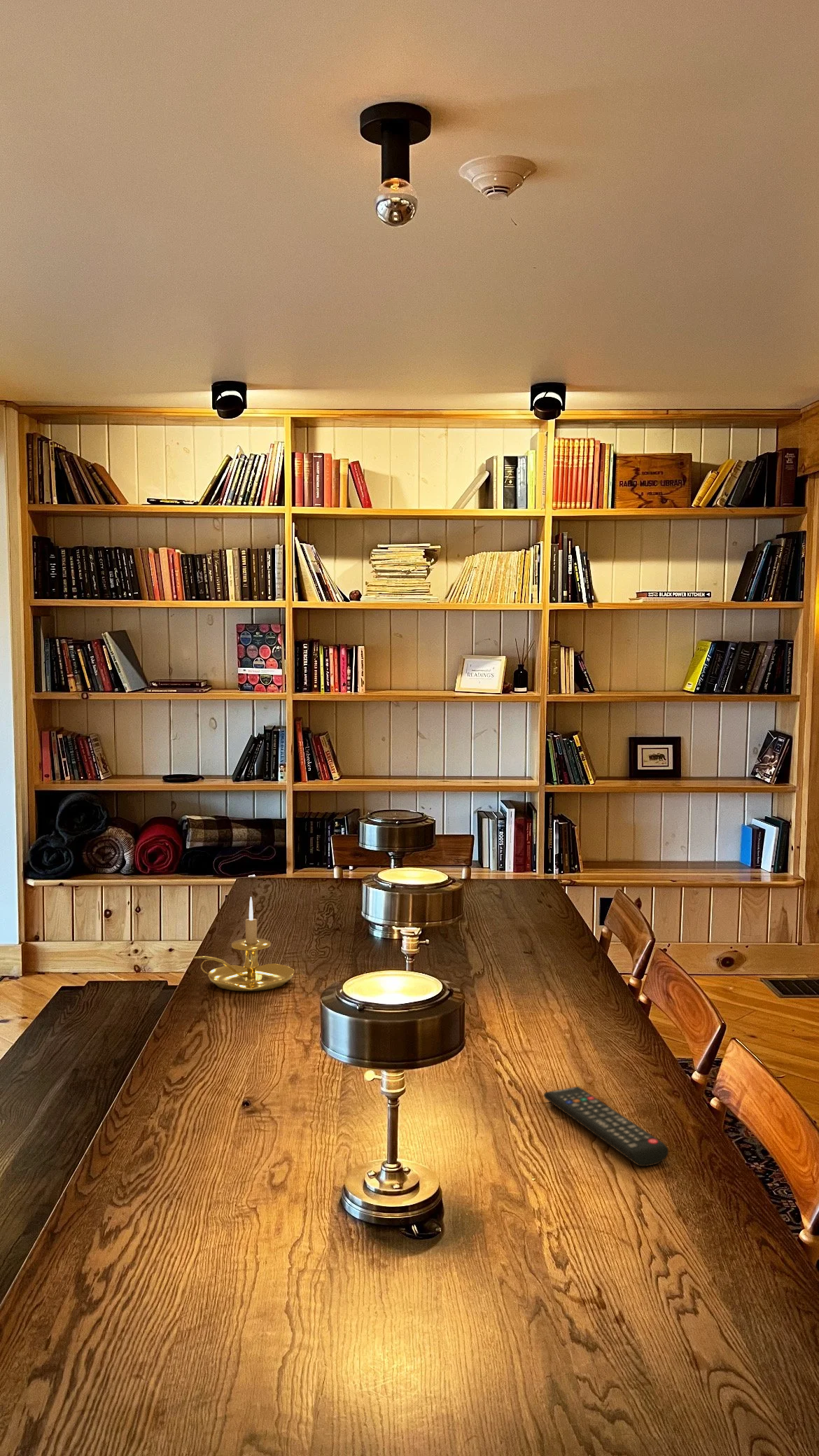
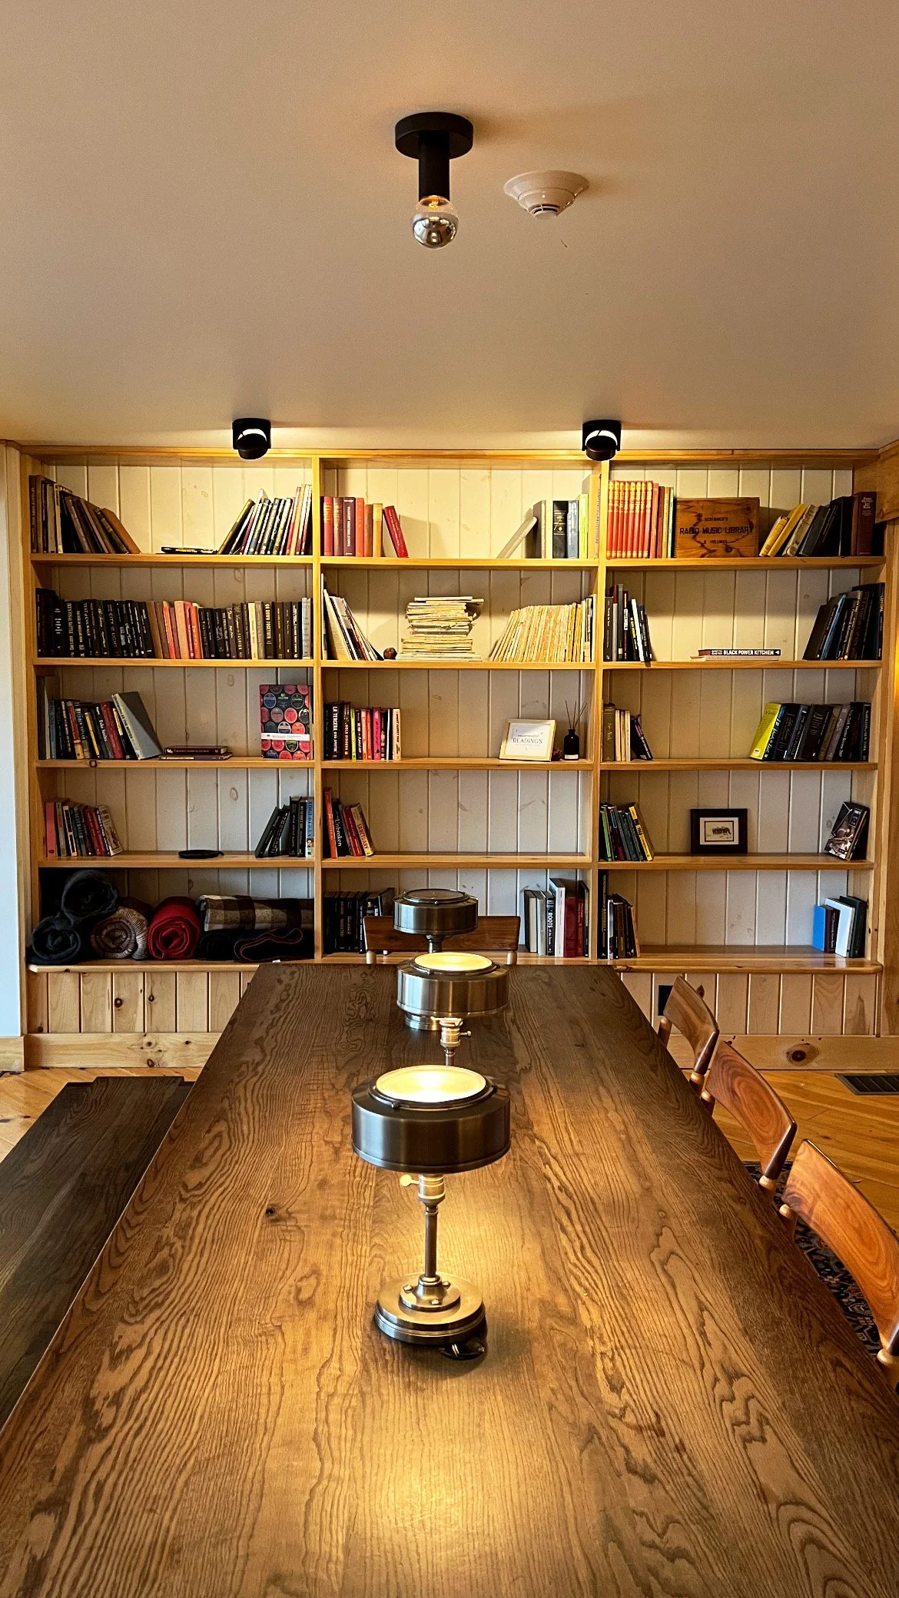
- candle holder (244, 939)
- remote control (602, 1123)
